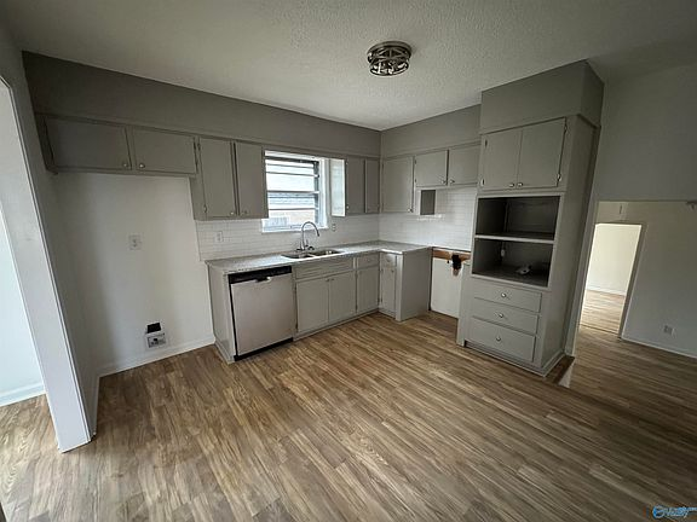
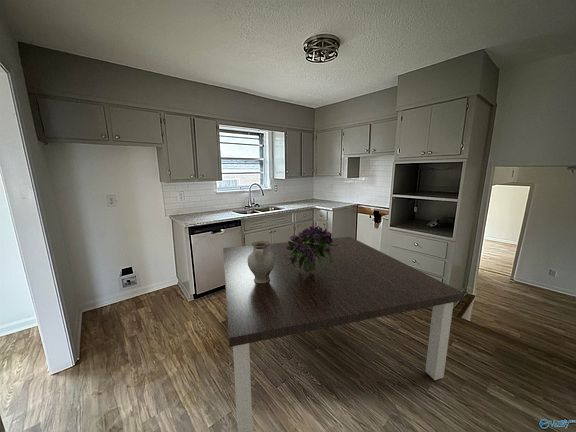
+ dining table (315, 300)
+ ceramic jug (261, 261)
+ bouquet (311, 249)
